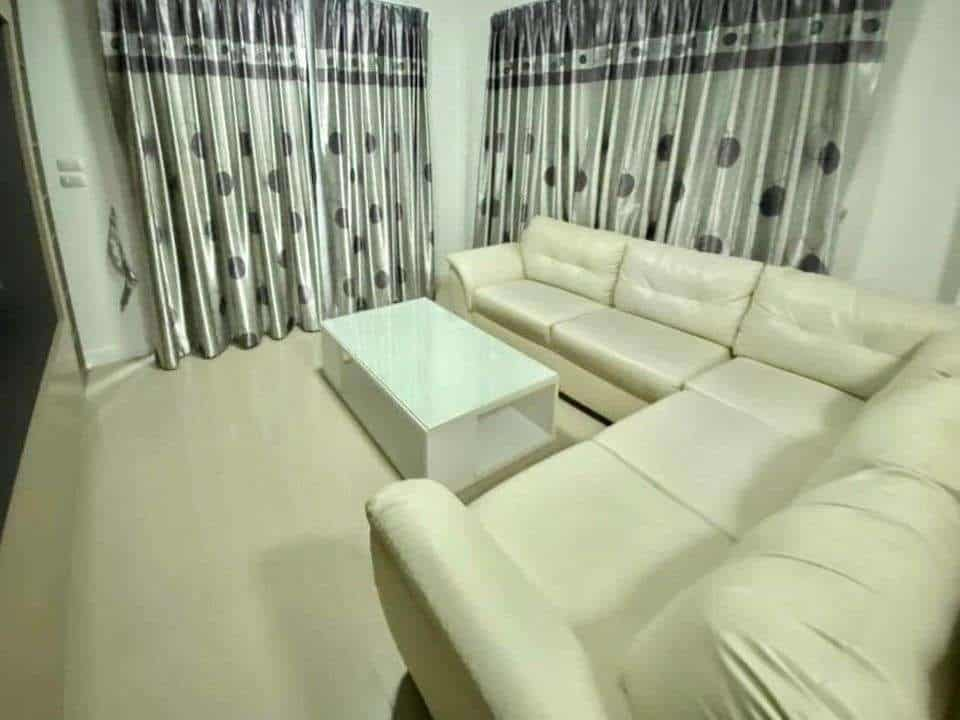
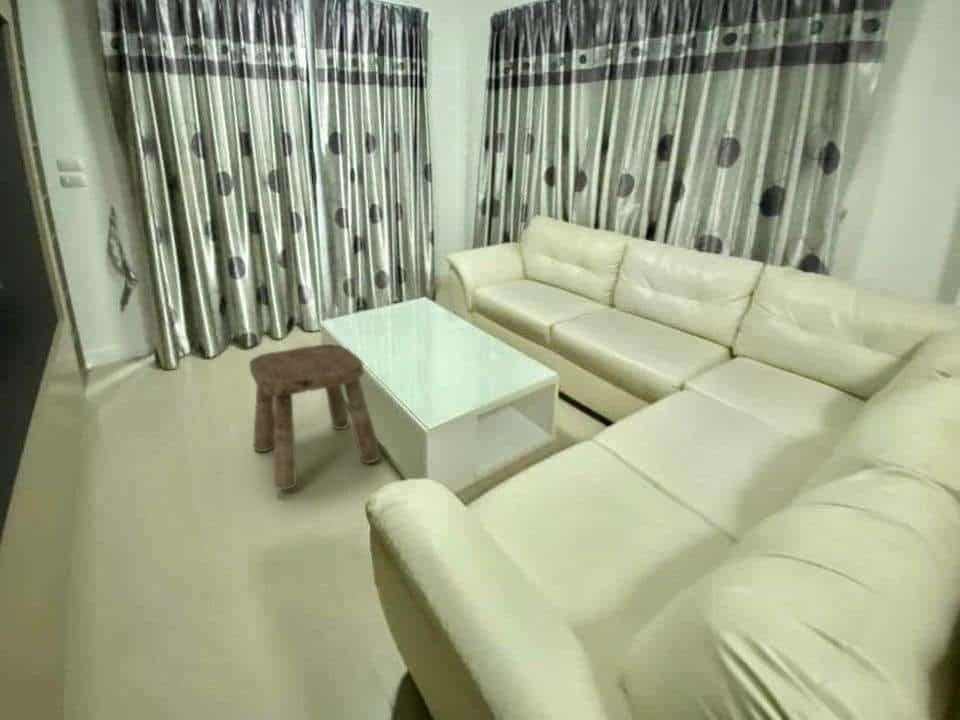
+ stool (328, 405)
